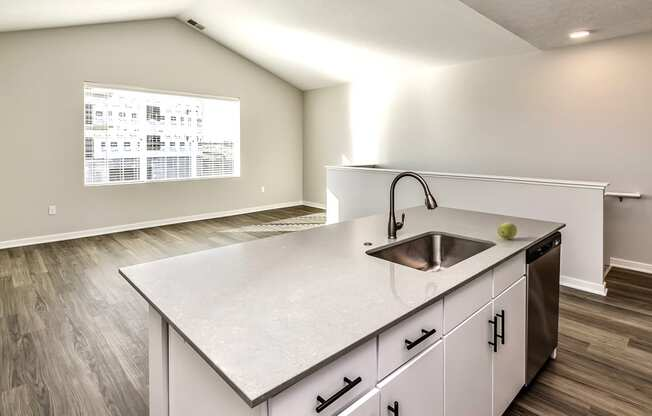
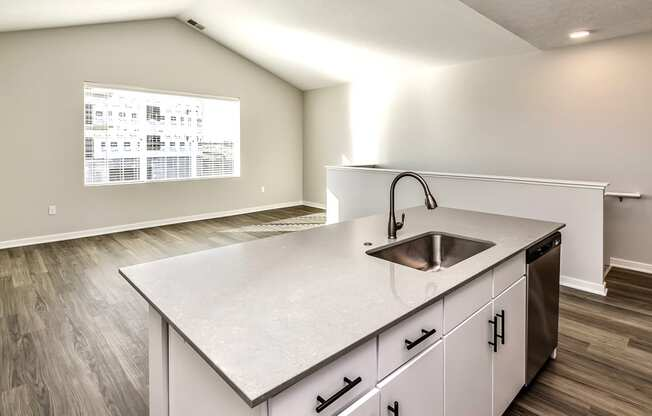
- apple (507, 230)
